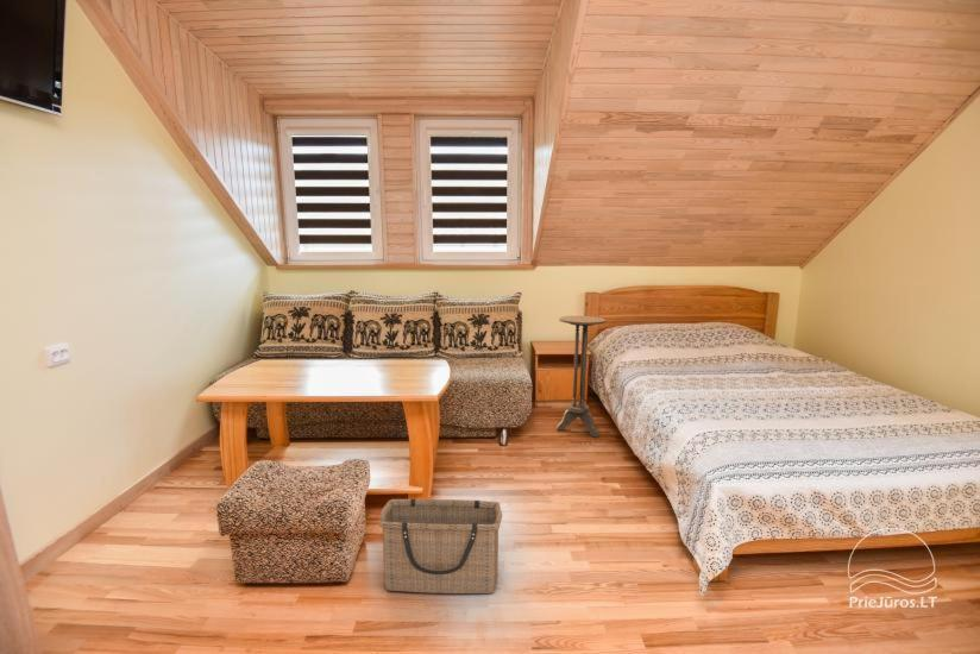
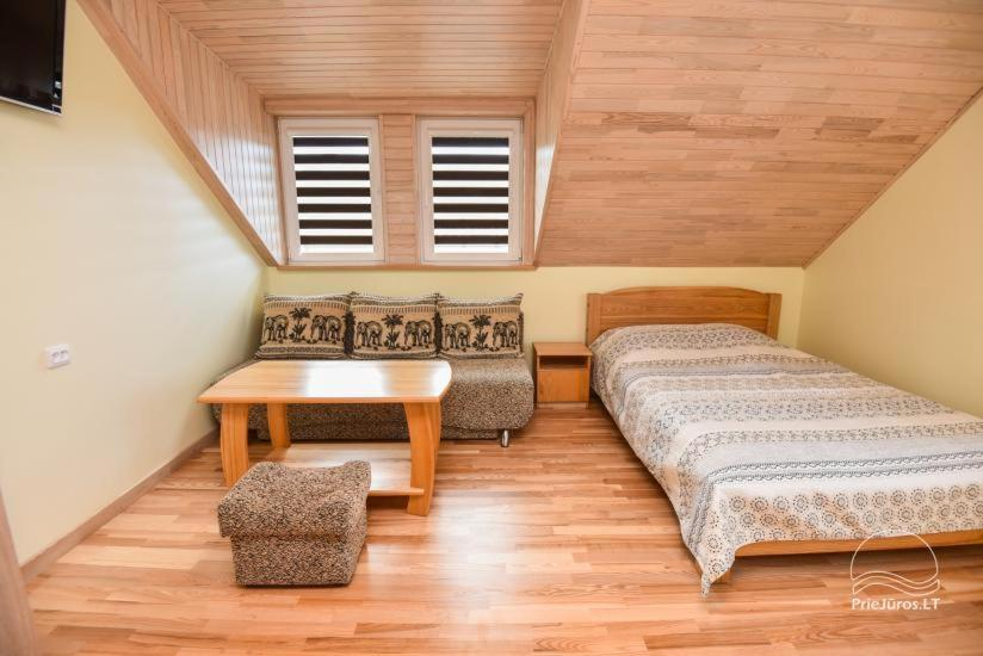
- basket (441, 546)
- side table (580, 375)
